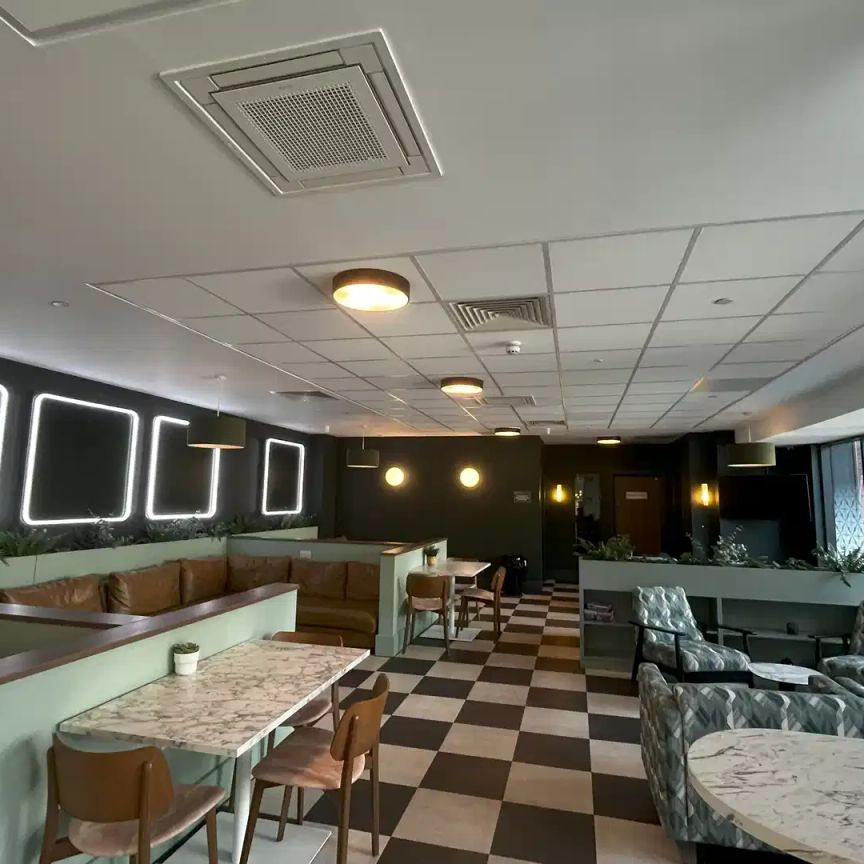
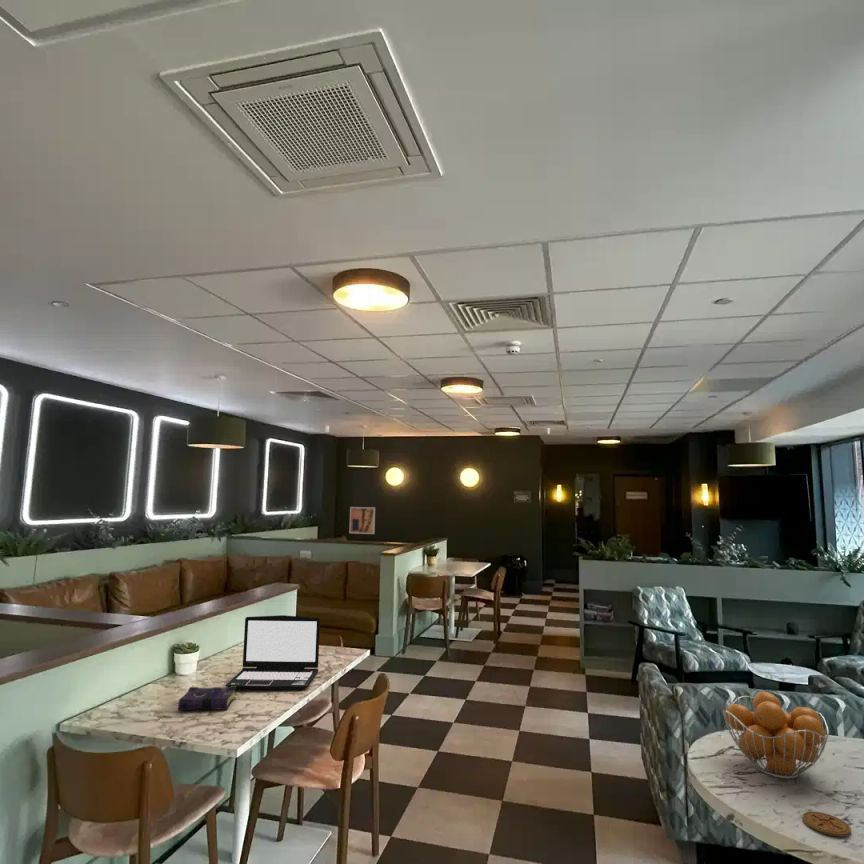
+ fruit basket (774, 733)
+ coaster (826, 823)
+ book (207, 698)
+ wall art (362, 520)
+ laptop (275, 650)
